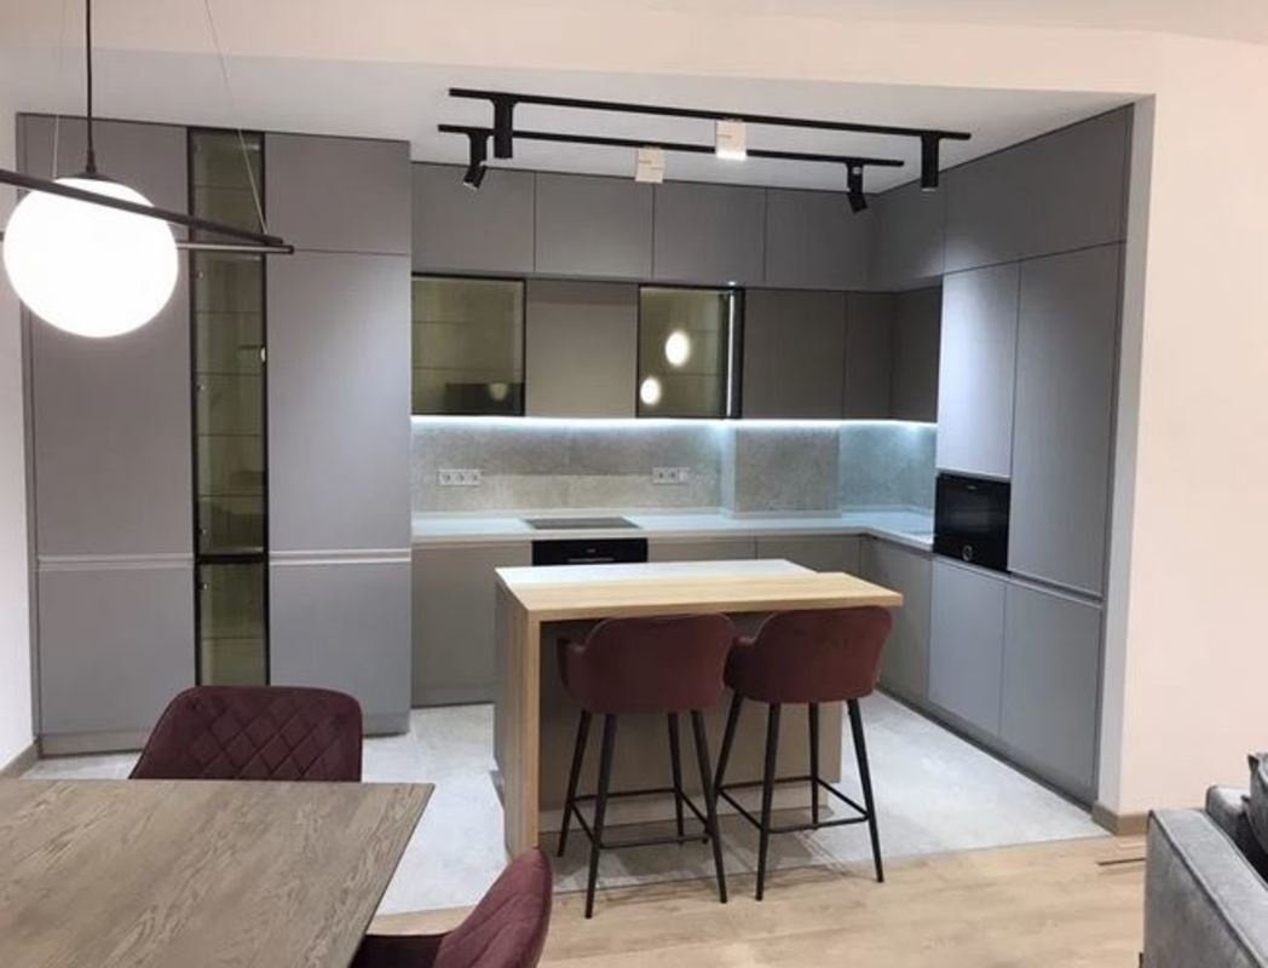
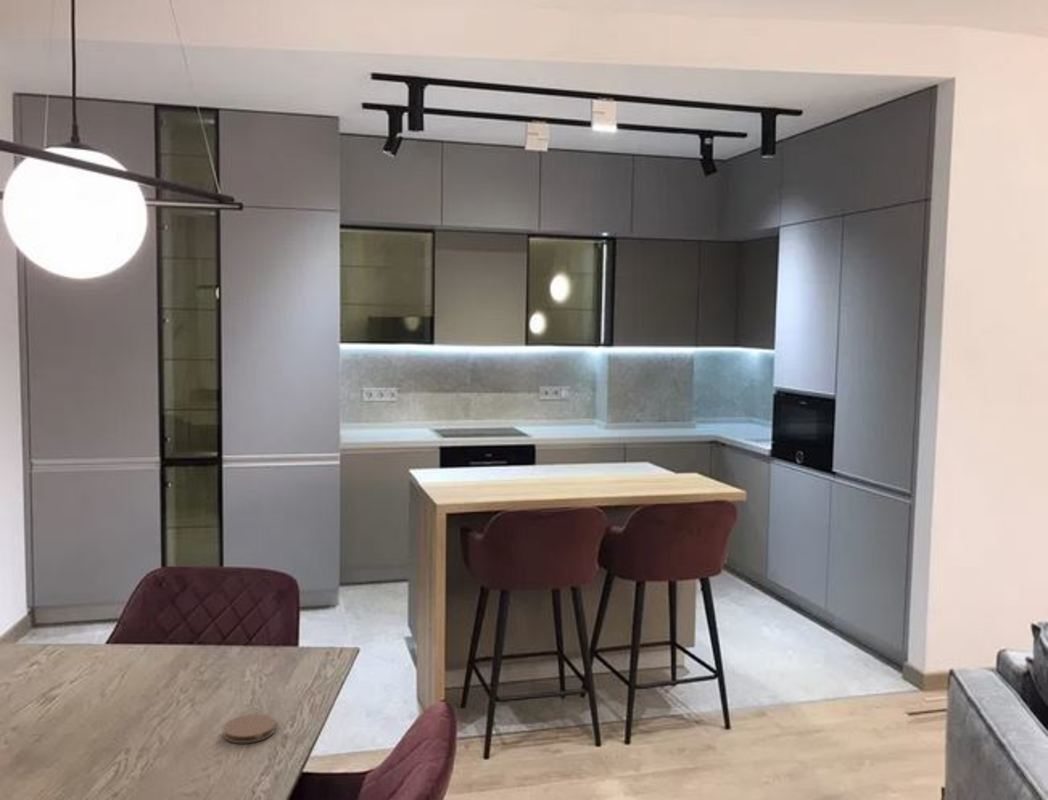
+ coaster (249, 728)
